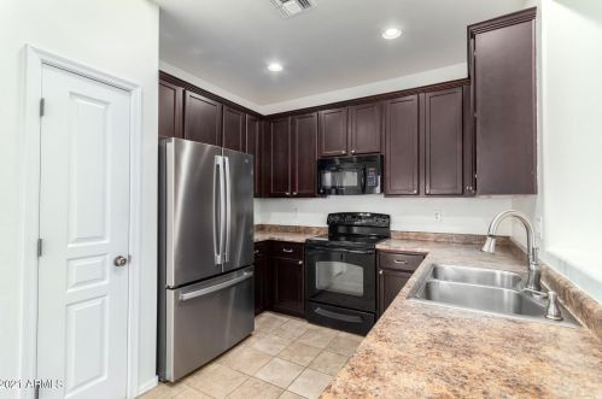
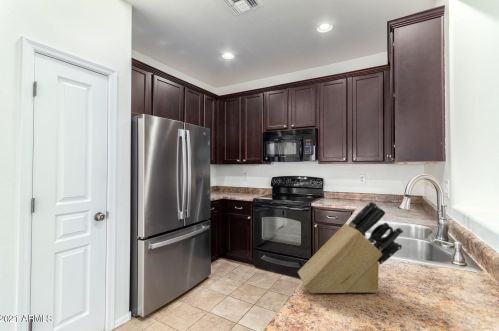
+ knife block (348, 244)
